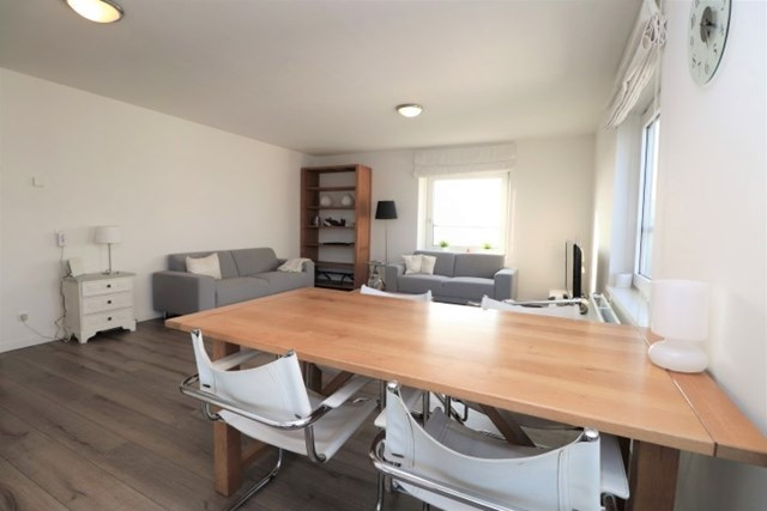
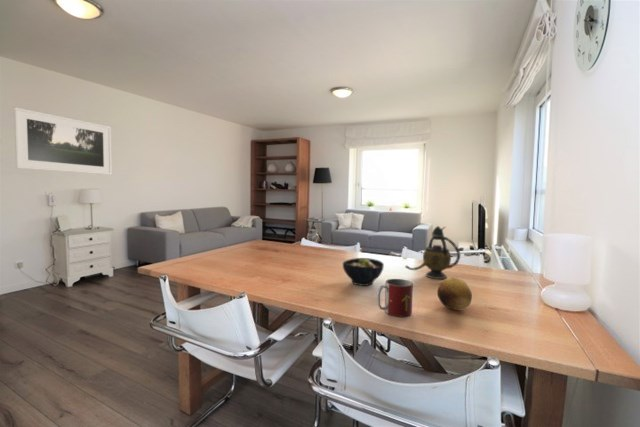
+ fruit (454, 293)
+ mug (393, 297)
+ teapot (430, 251)
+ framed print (68, 145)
+ bowl (362, 271)
